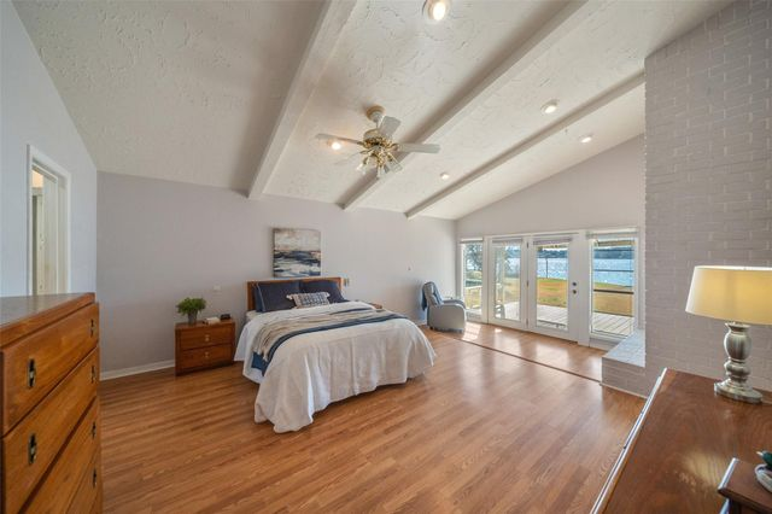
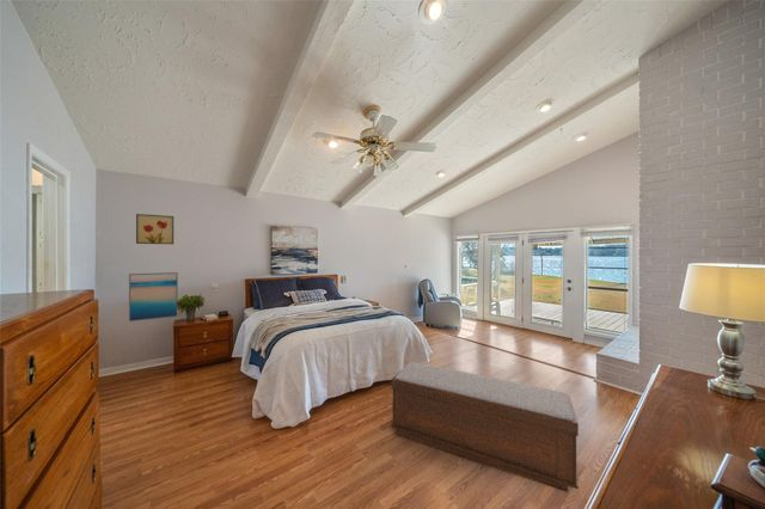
+ wall art (154, 295)
+ bench (475, 412)
+ wall art (155, 229)
